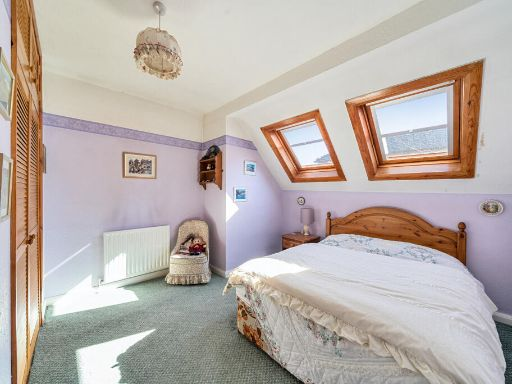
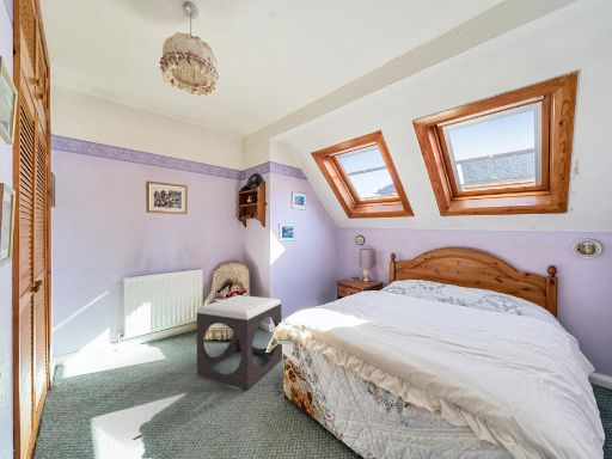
+ footstool (241, 333)
